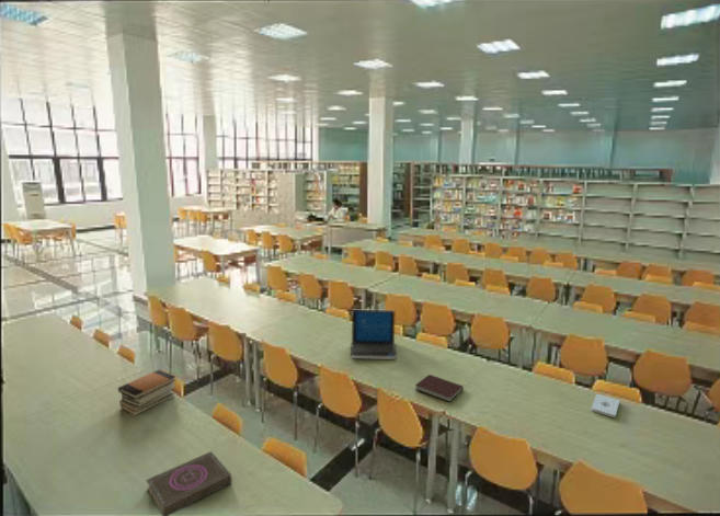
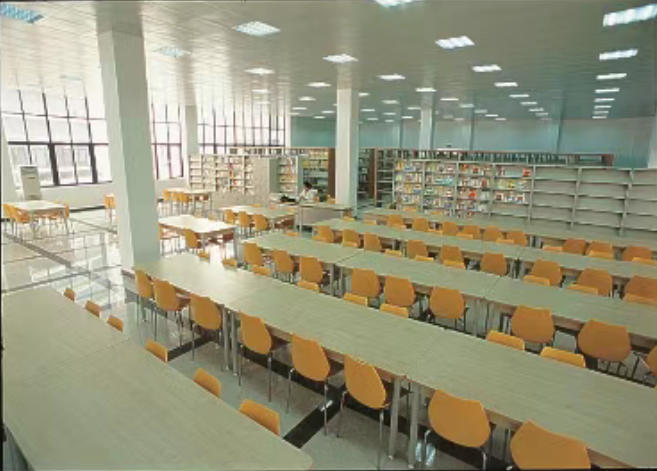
- notebook (438, 387)
- book (190, 481)
- book stack (148, 391)
- notepad (605, 404)
- laptop (373, 333)
